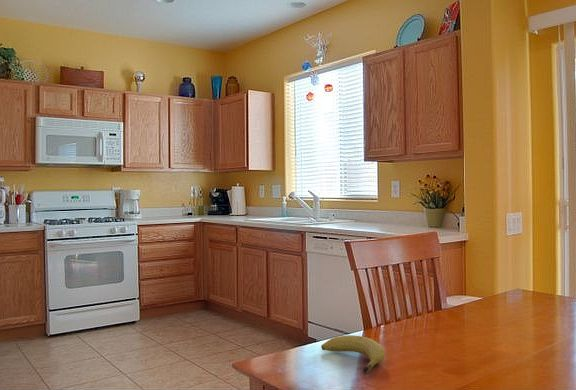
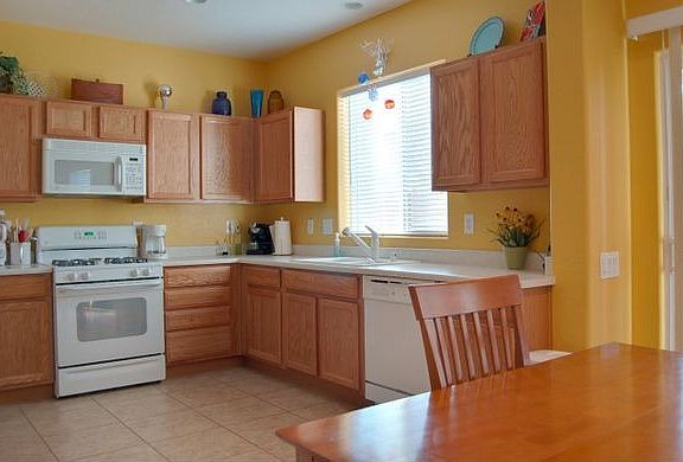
- fruit (357, 349)
